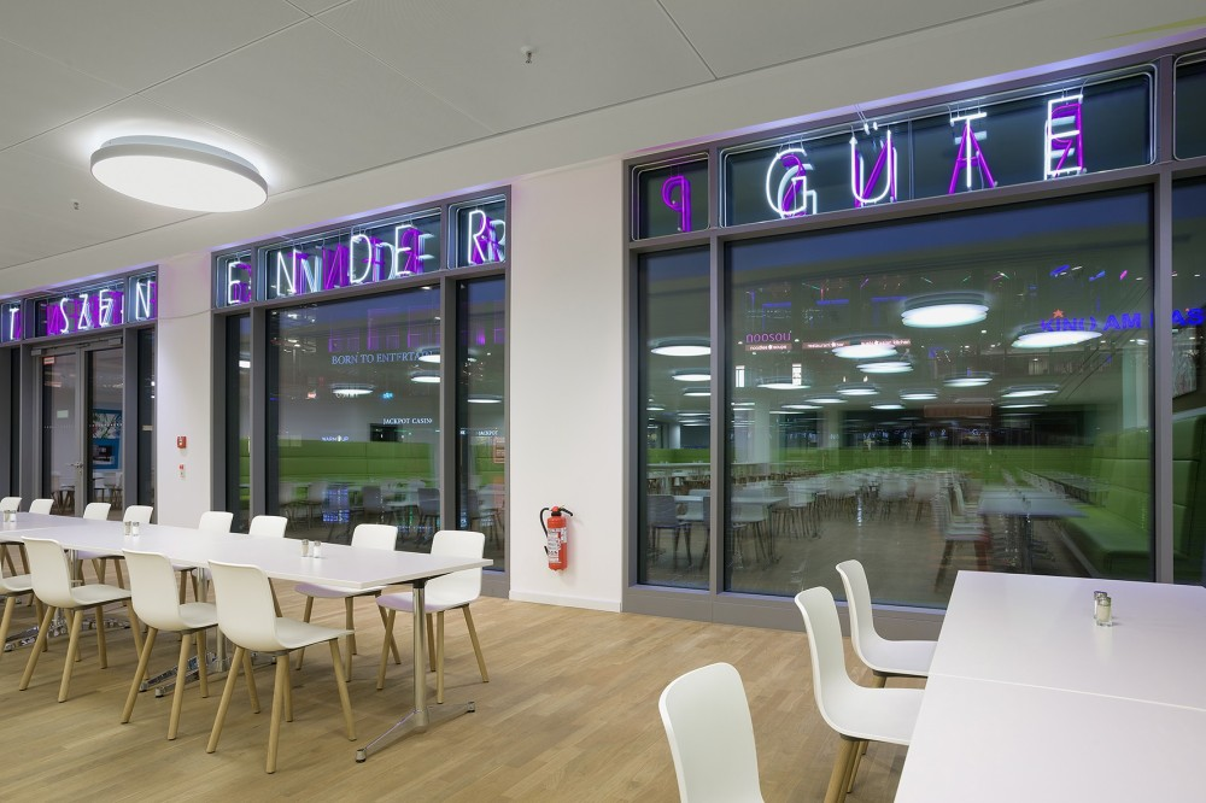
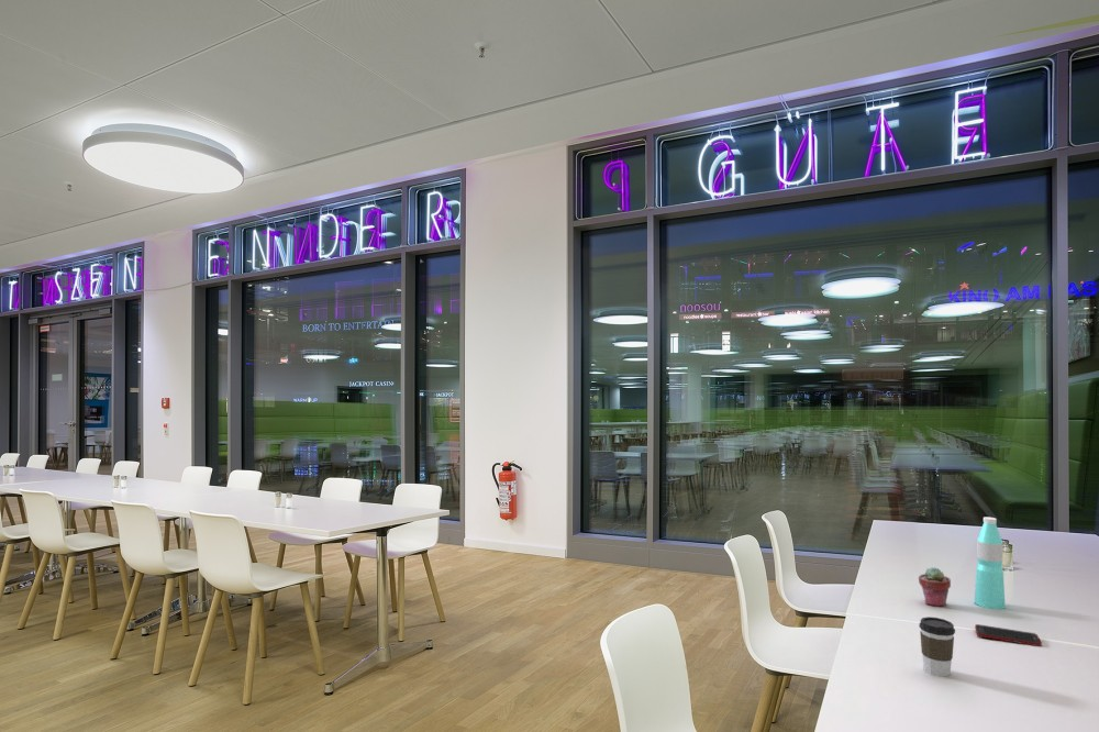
+ coffee cup (936, 646)
+ water bottle (989, 561)
+ potted succulent (934, 585)
+ cell phone (1007, 635)
